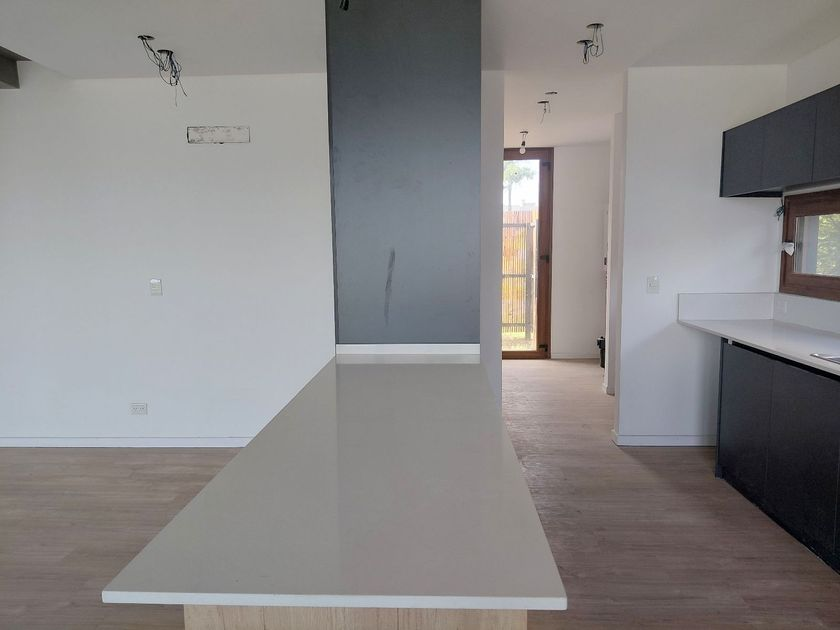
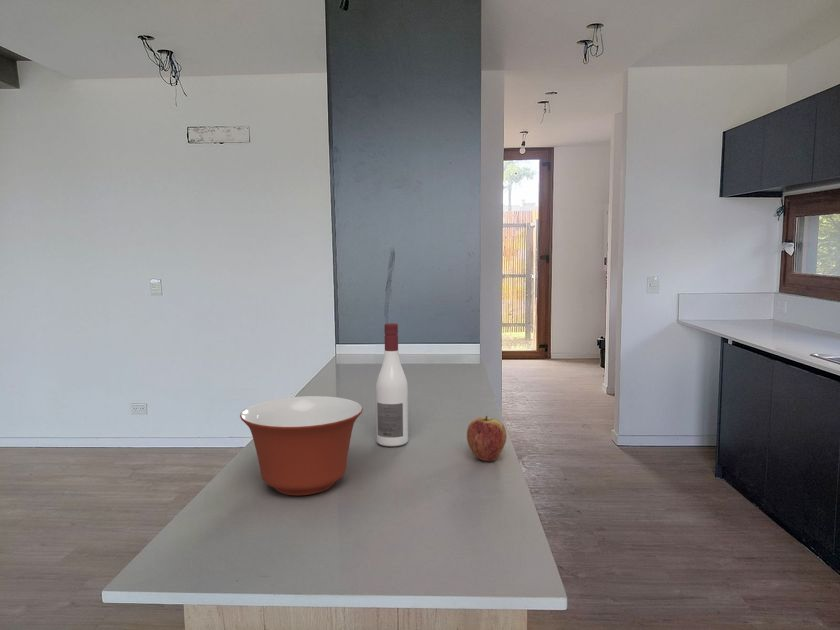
+ mixing bowl (303, 447)
+ apple (486, 437)
+ alcohol (391, 383)
